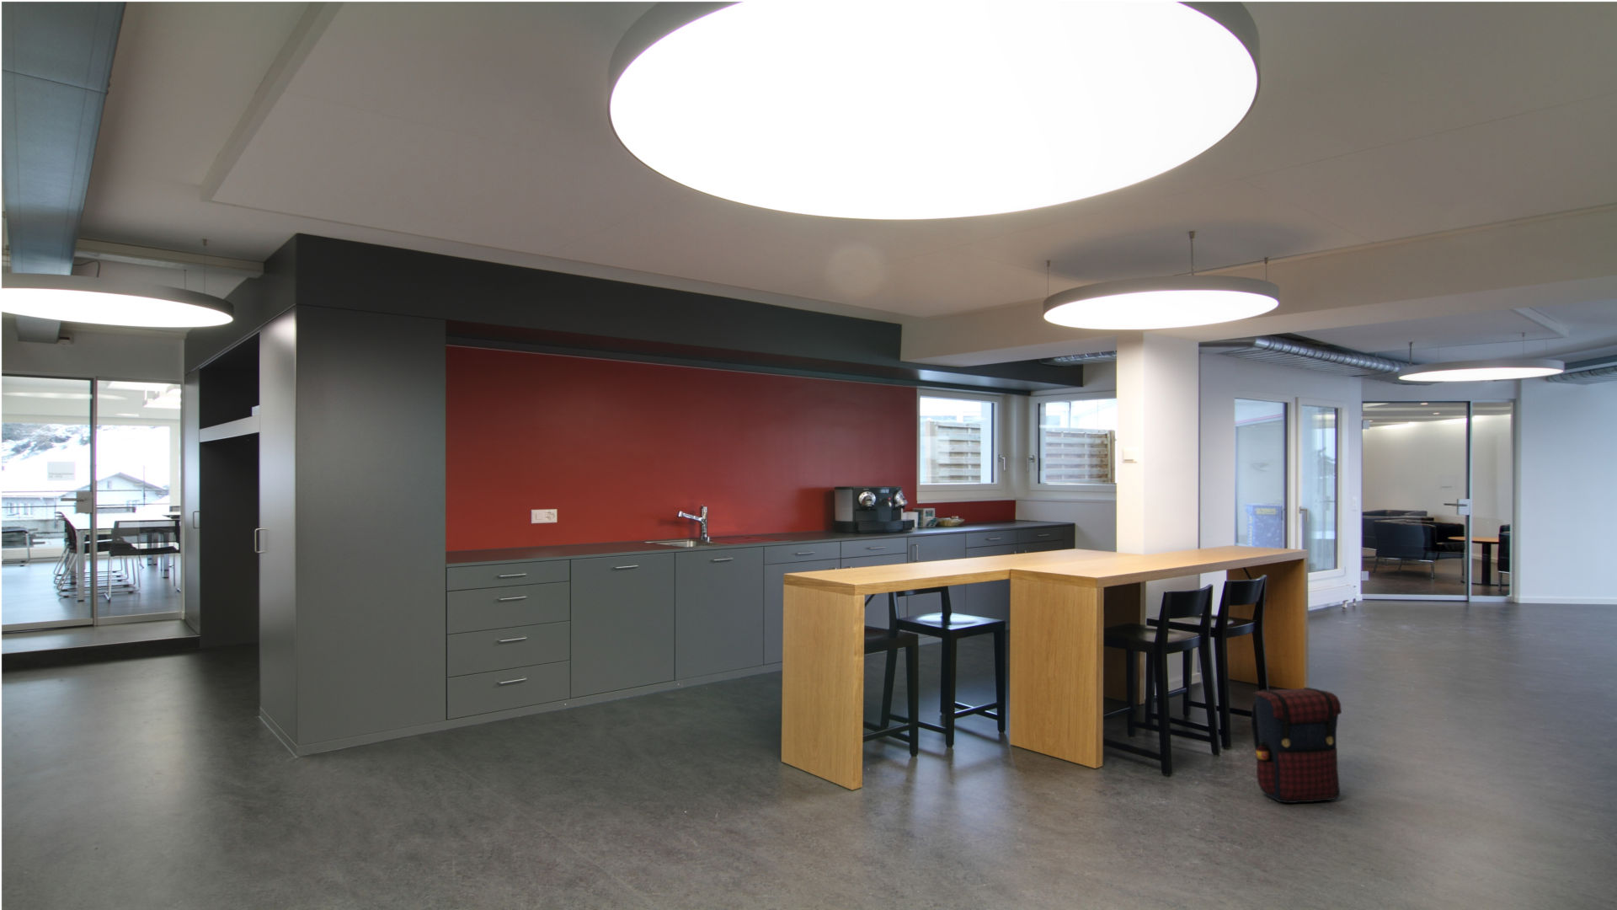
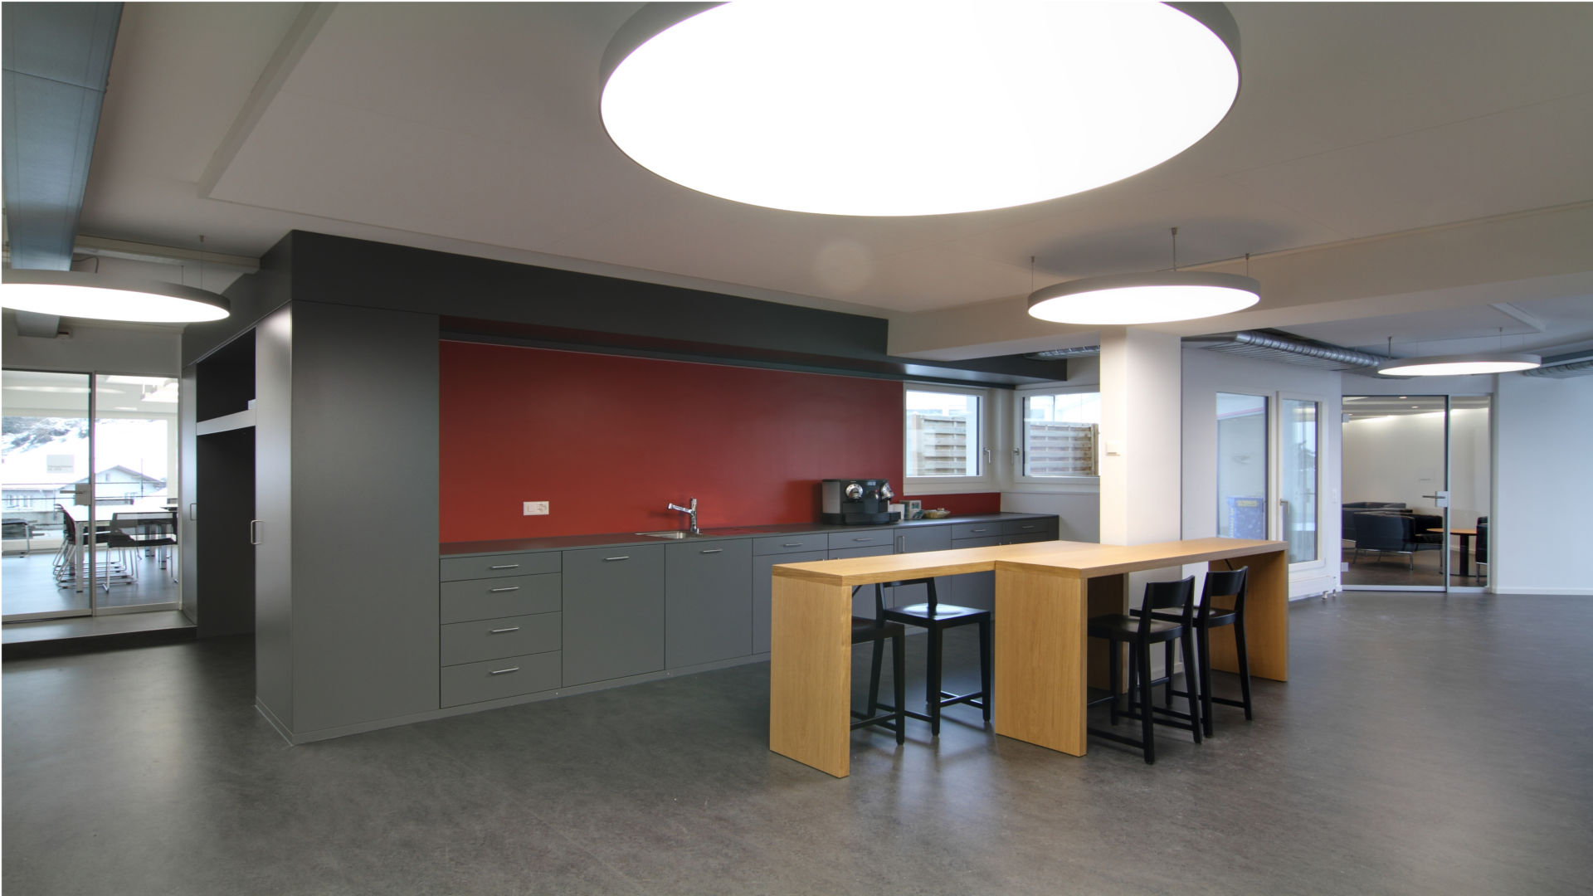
- satchel (1288, 741)
